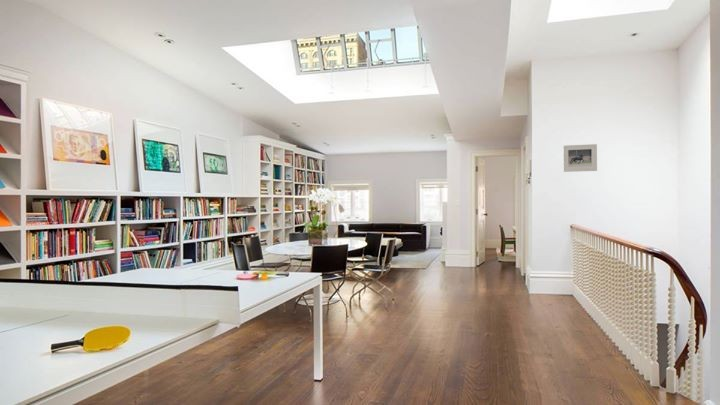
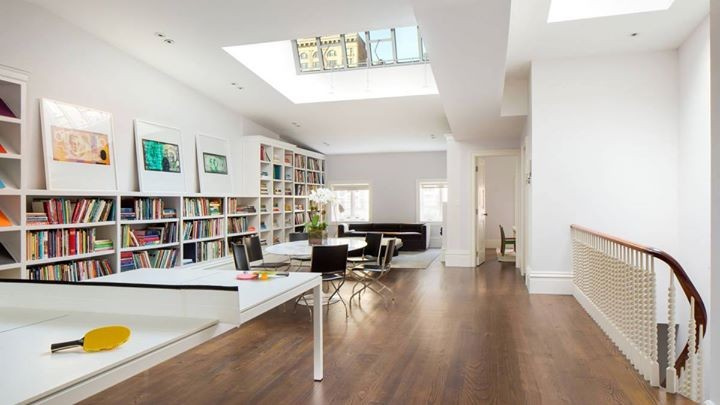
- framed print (579, 158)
